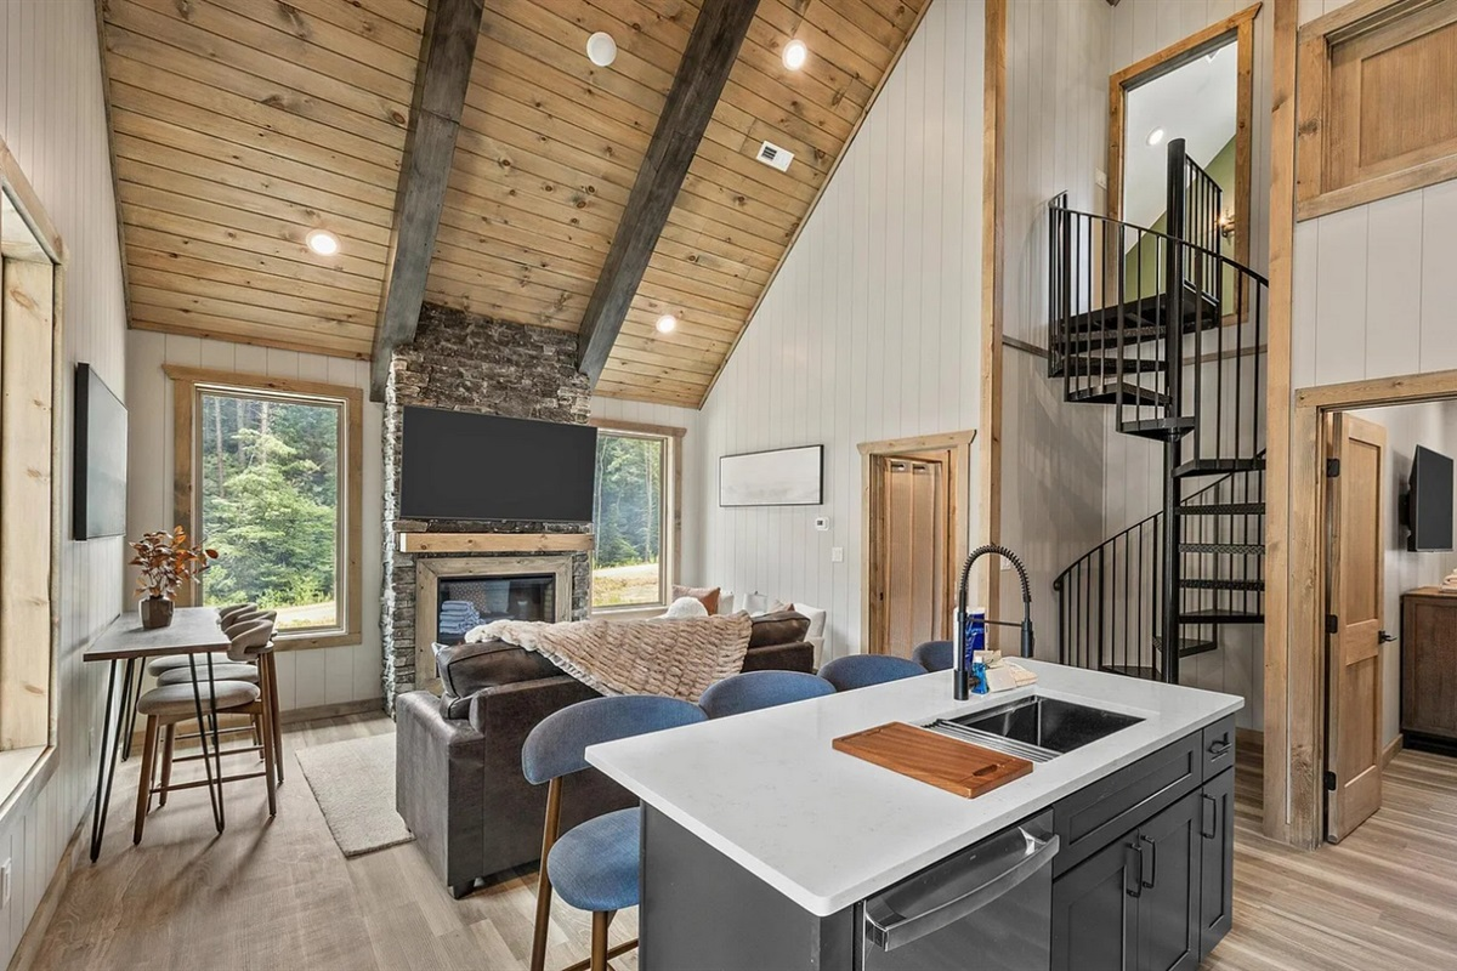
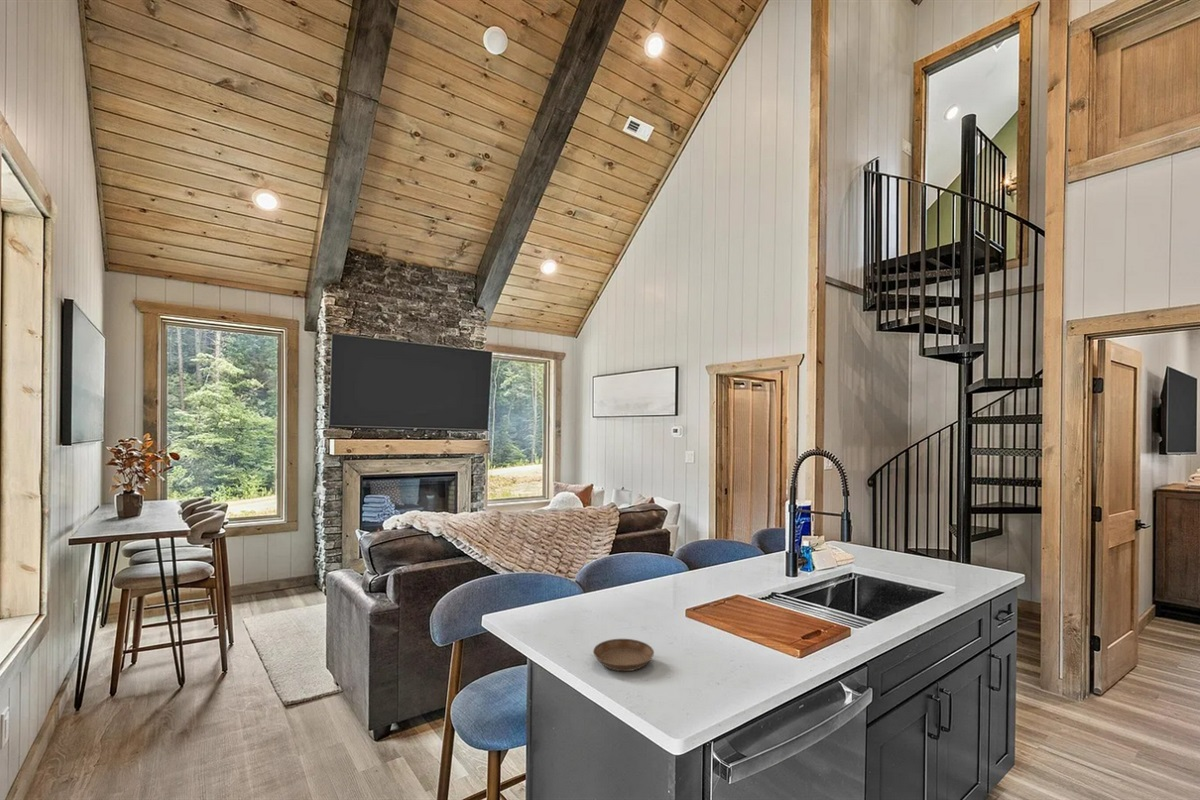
+ saucer (623, 656)
